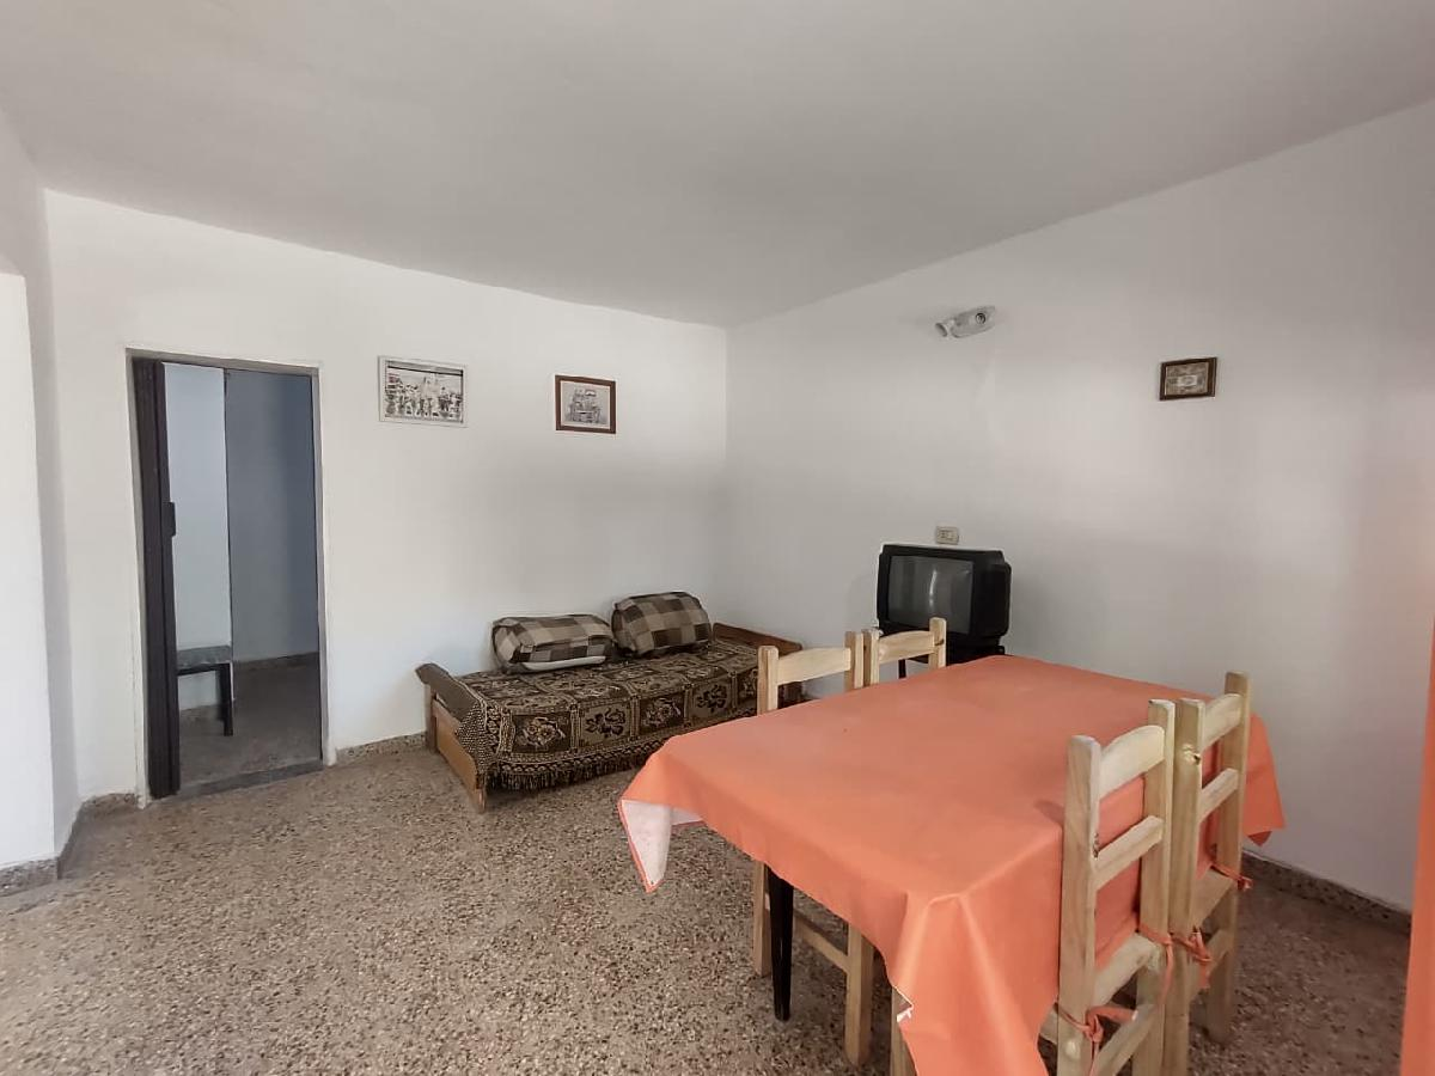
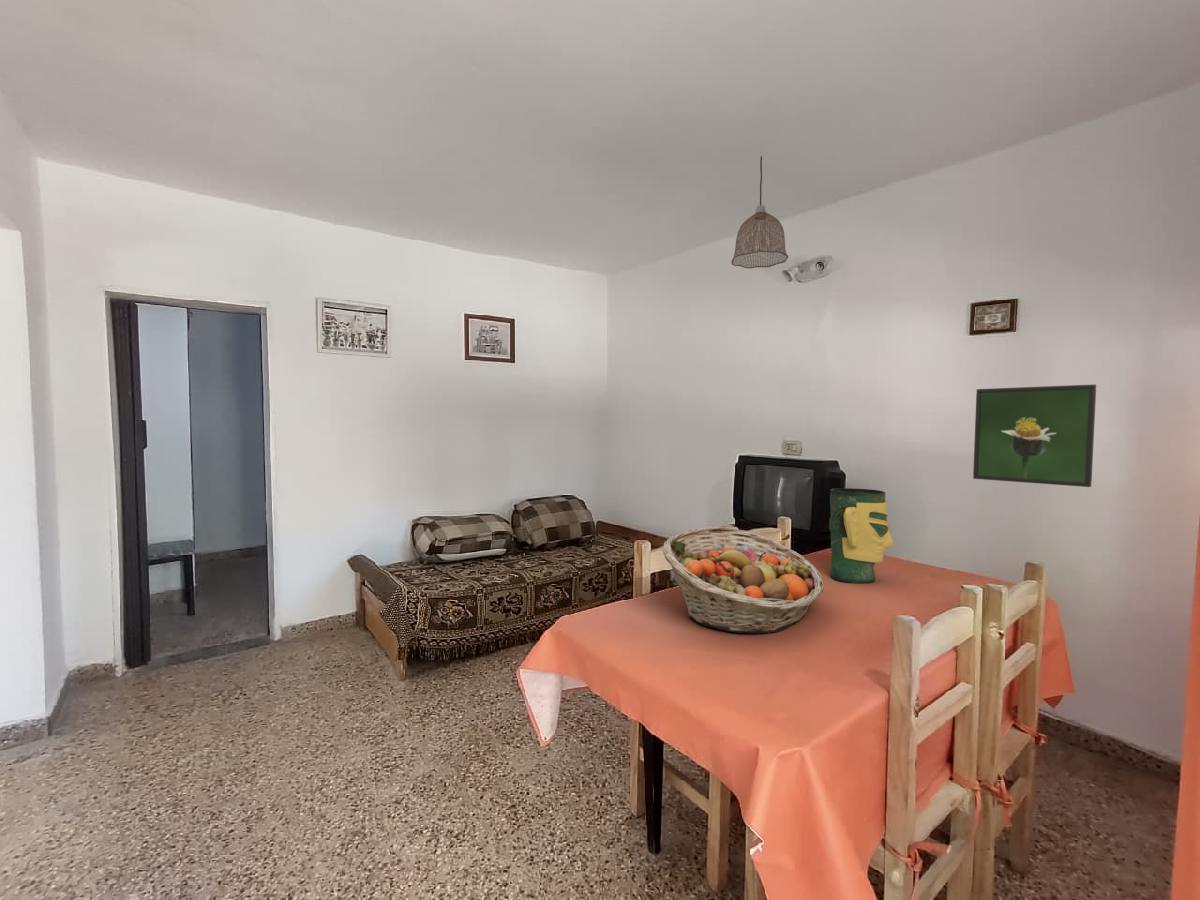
+ vase (860, 535)
+ fruit basket (742, 575)
+ pendant lamp (760, 208)
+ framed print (1030, 435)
